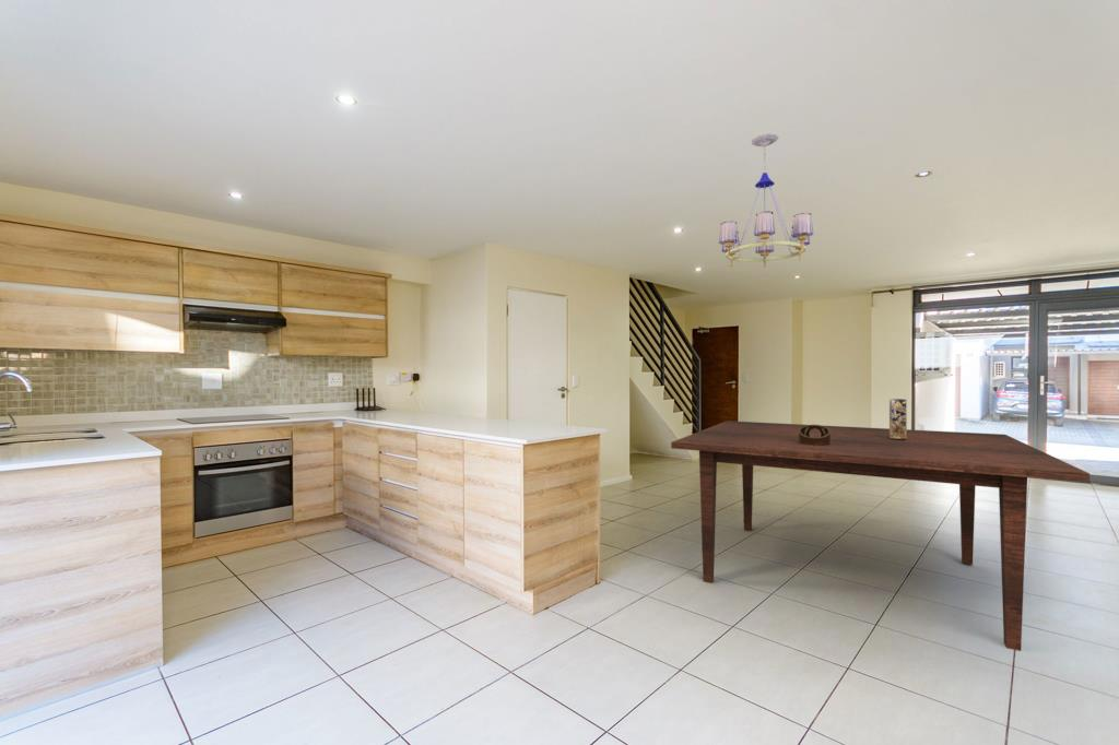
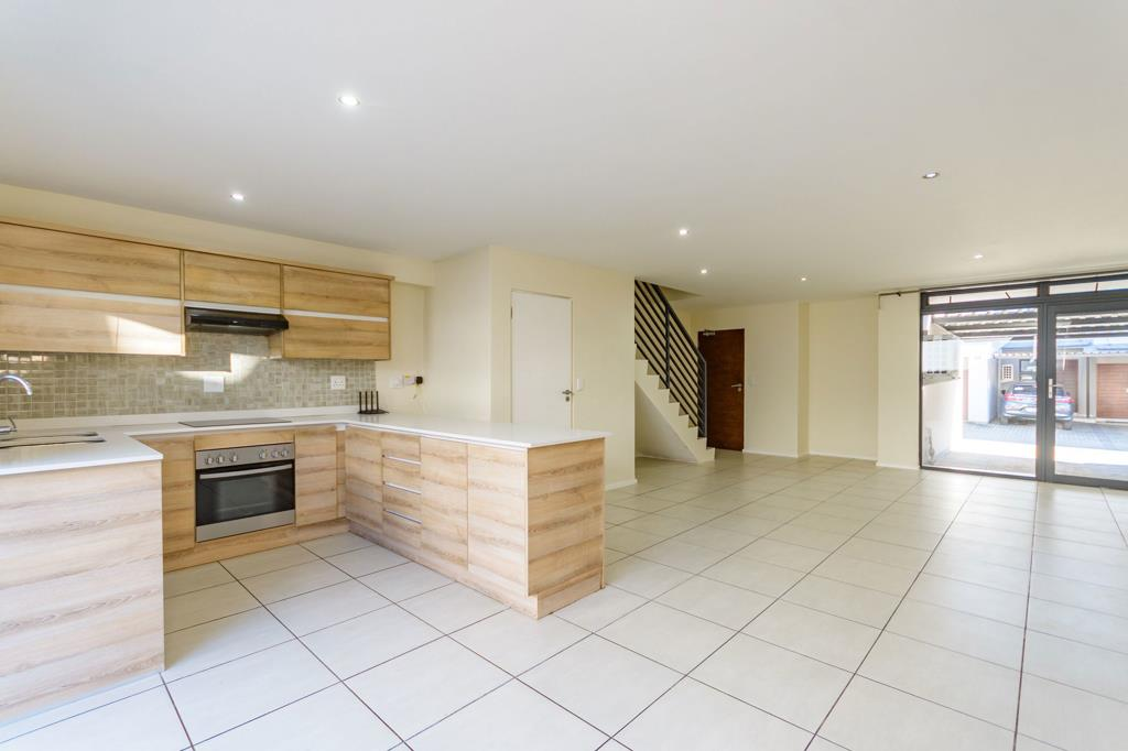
- chandelier (764, 200)
- vase (897, 418)
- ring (814, 437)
- table (853, 474)
